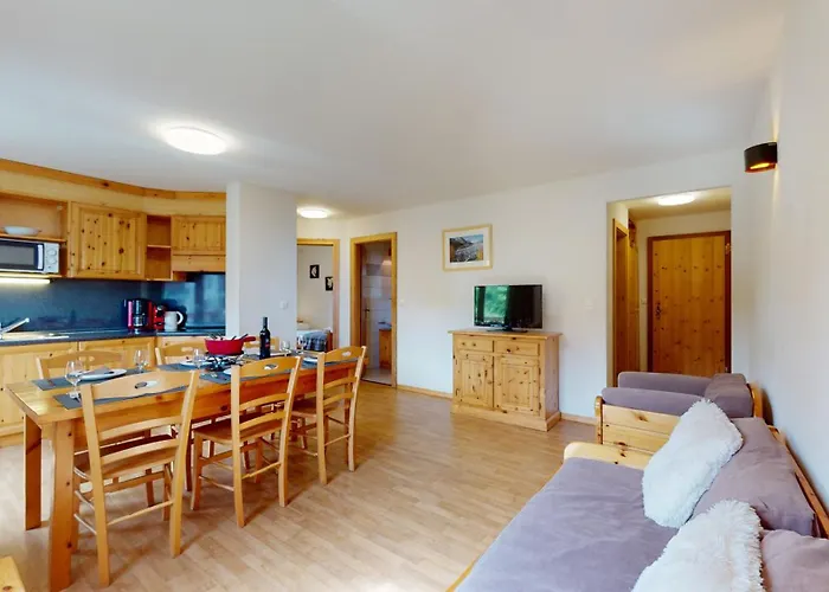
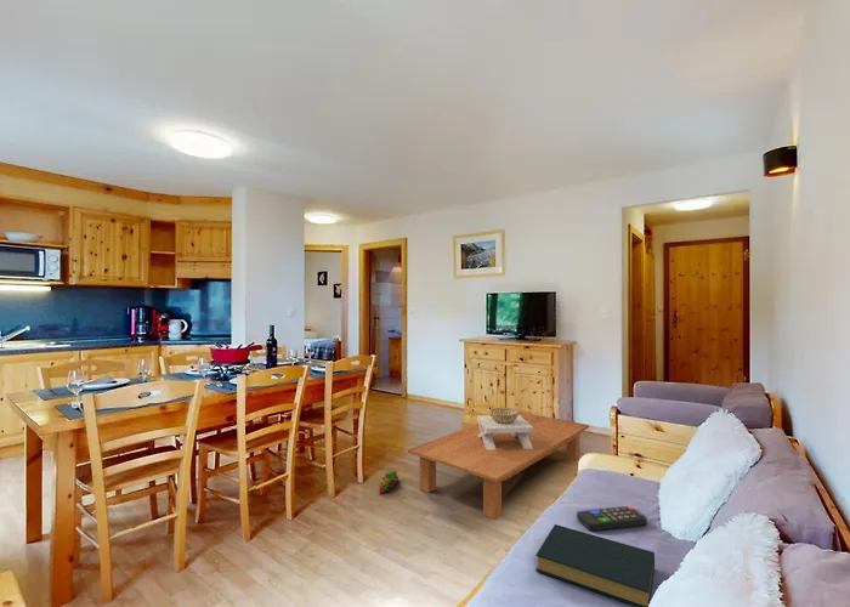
+ decorative bowl (503, 425)
+ coffee table (506, 454)
+ hardback book (595, 561)
+ toy train (387, 478)
+ remote control (611, 517)
